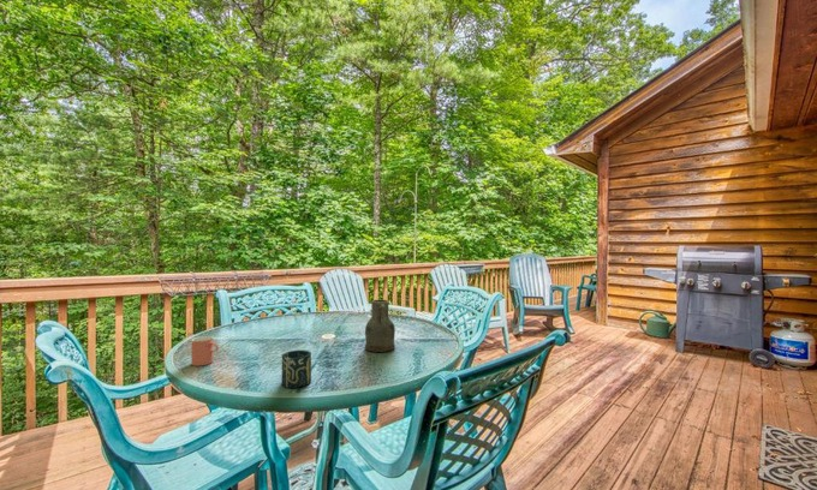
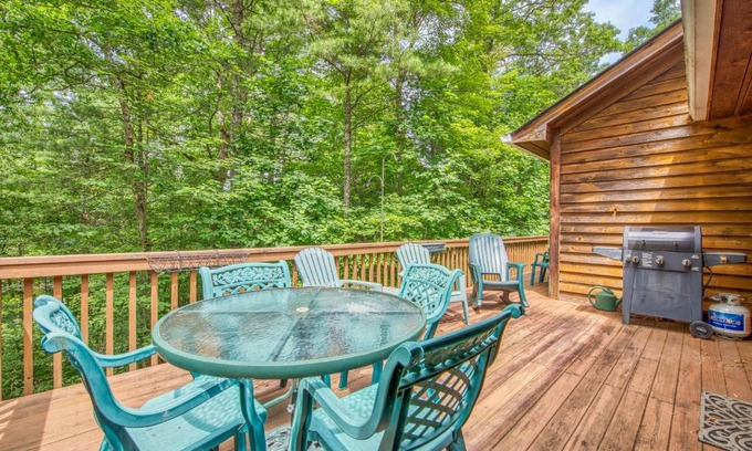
- cup (296, 366)
- cup (205, 351)
- pitcher (380, 324)
